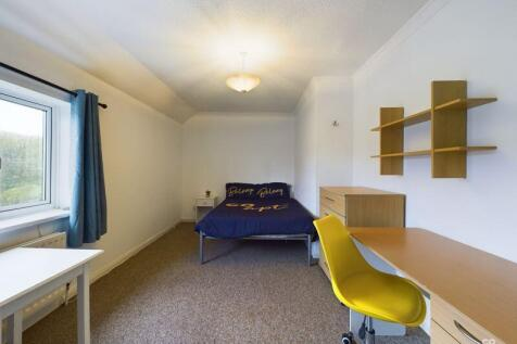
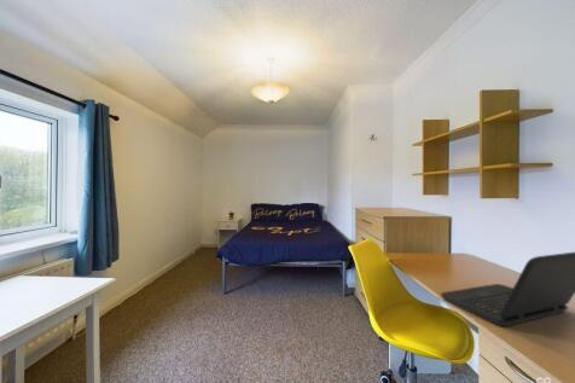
+ laptop (517, 280)
